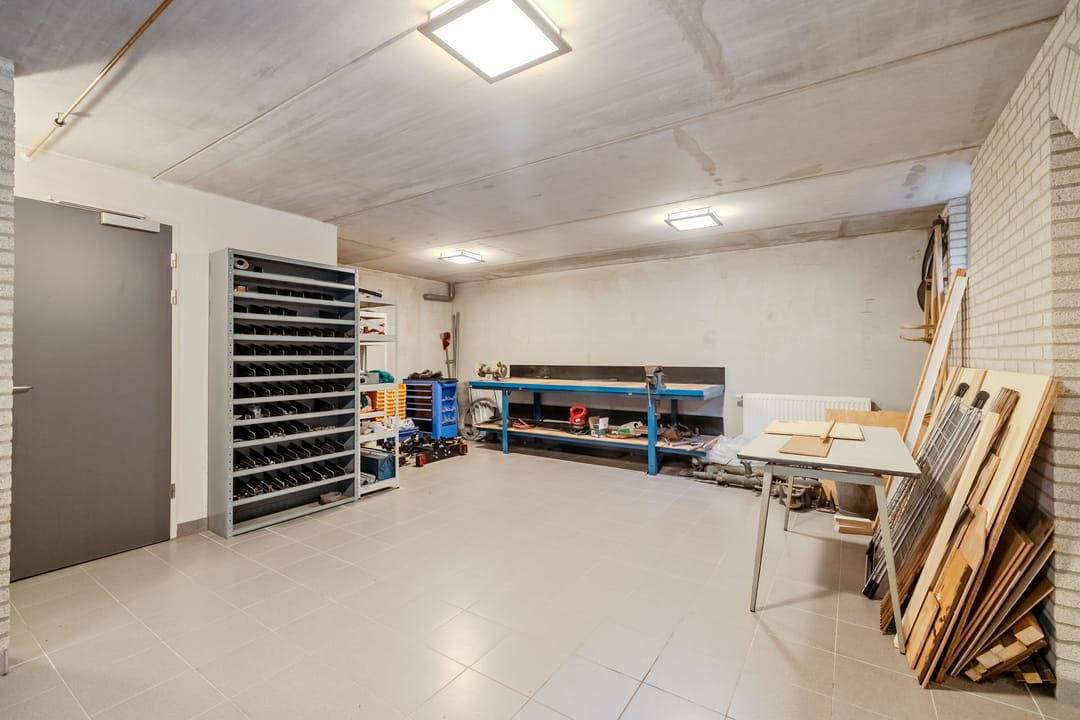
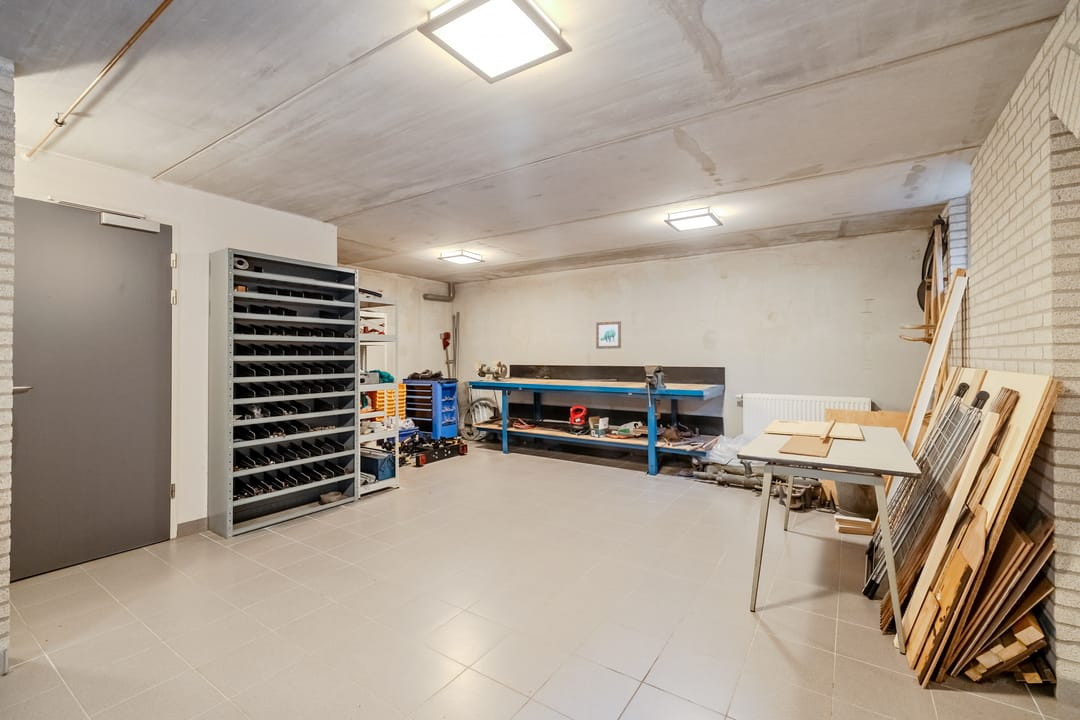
+ wall art (608, 335)
